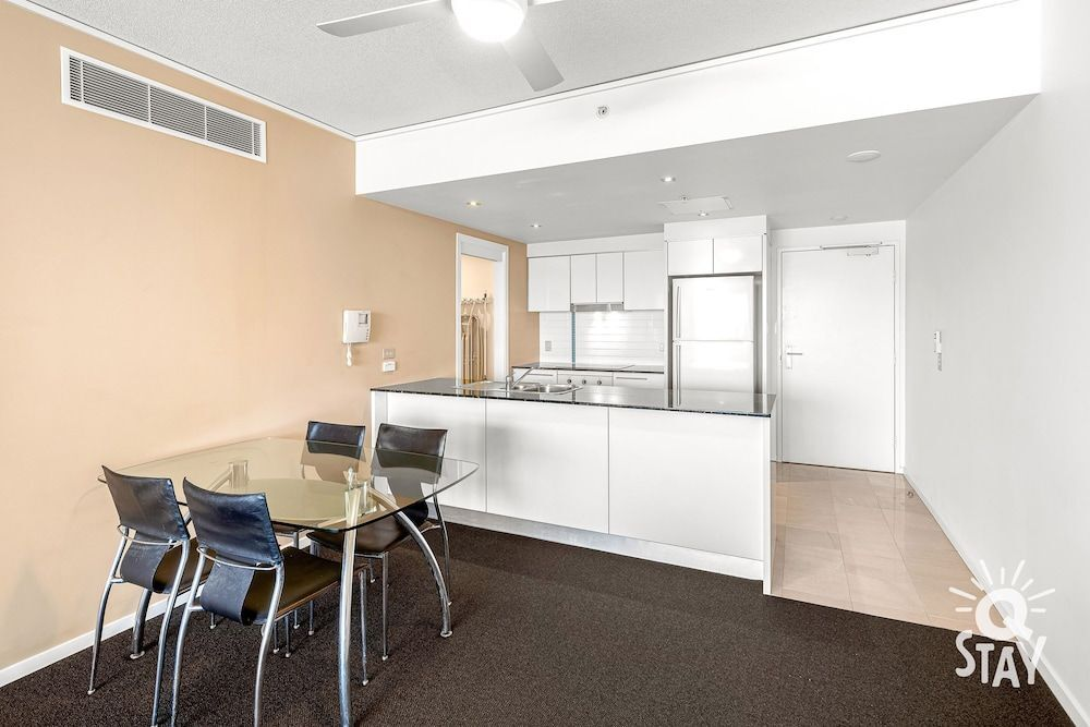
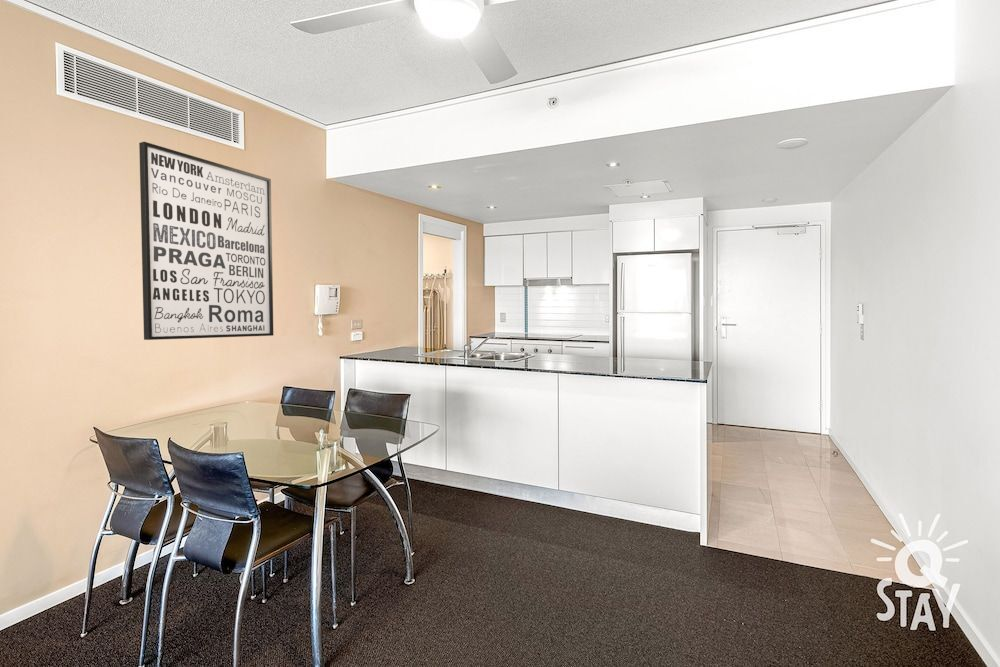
+ wall art (214, 250)
